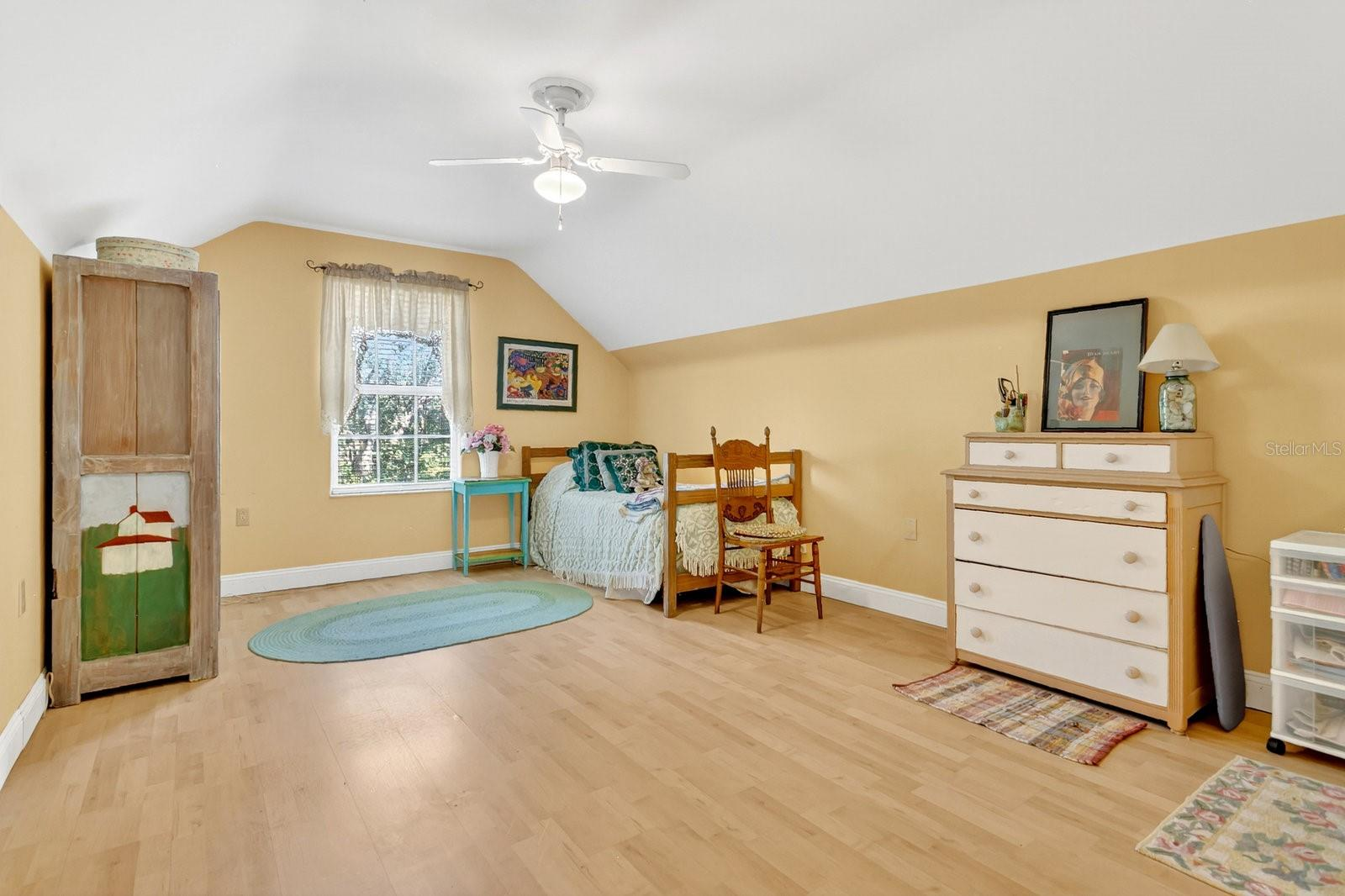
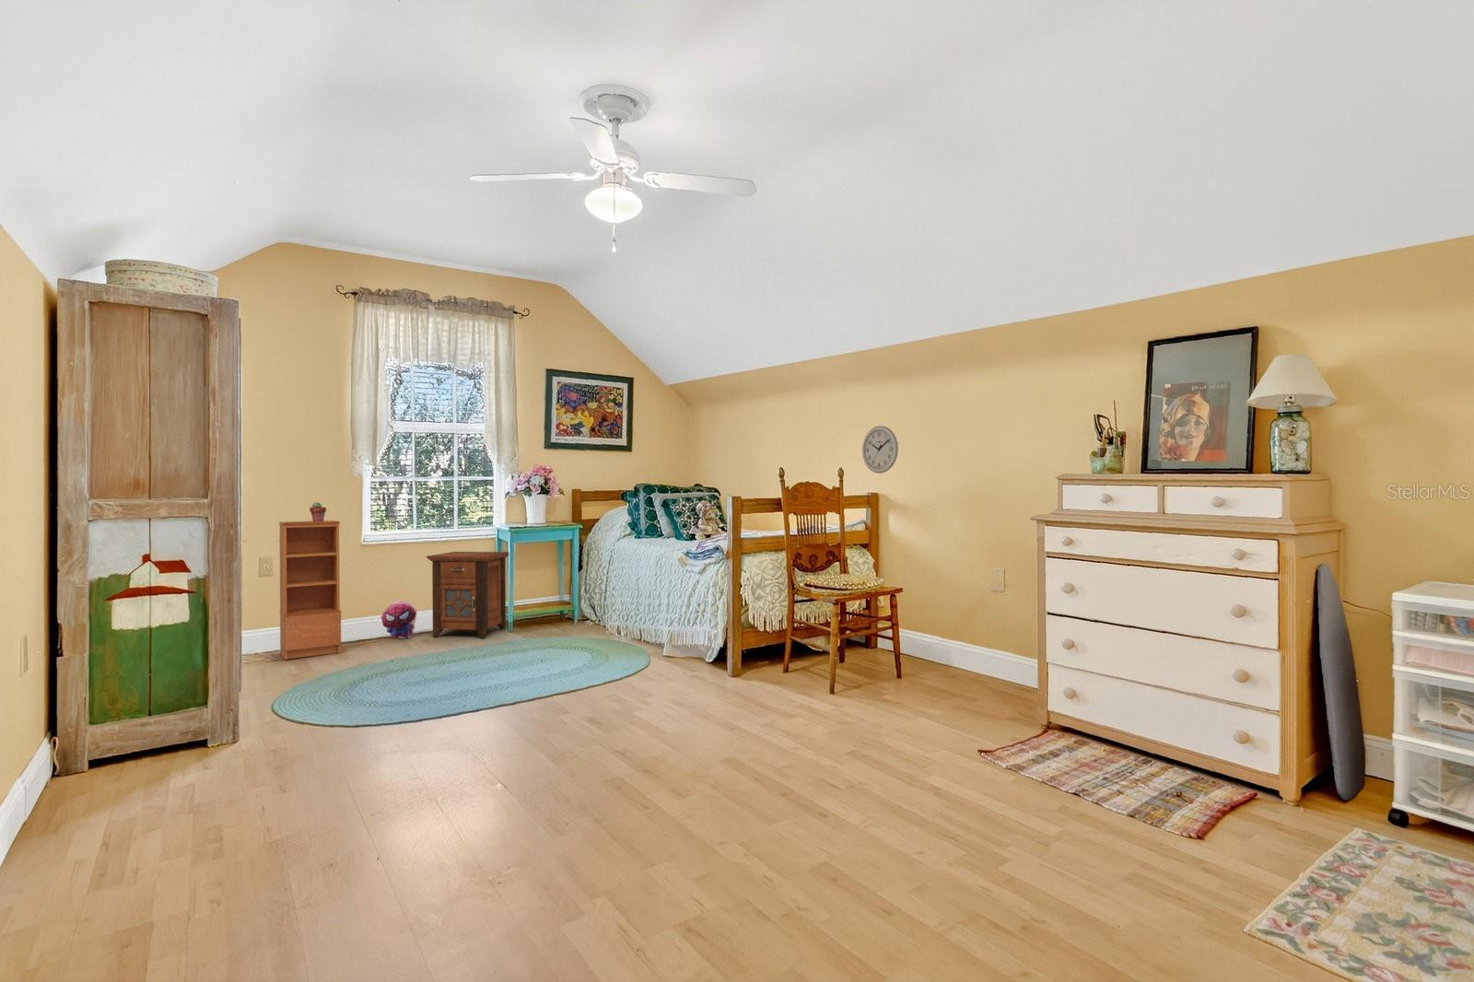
+ wall clock (879, 449)
+ potted succulent (318, 511)
+ plush toy (399, 619)
+ bookcase (309, 586)
+ nightstand (470, 593)
